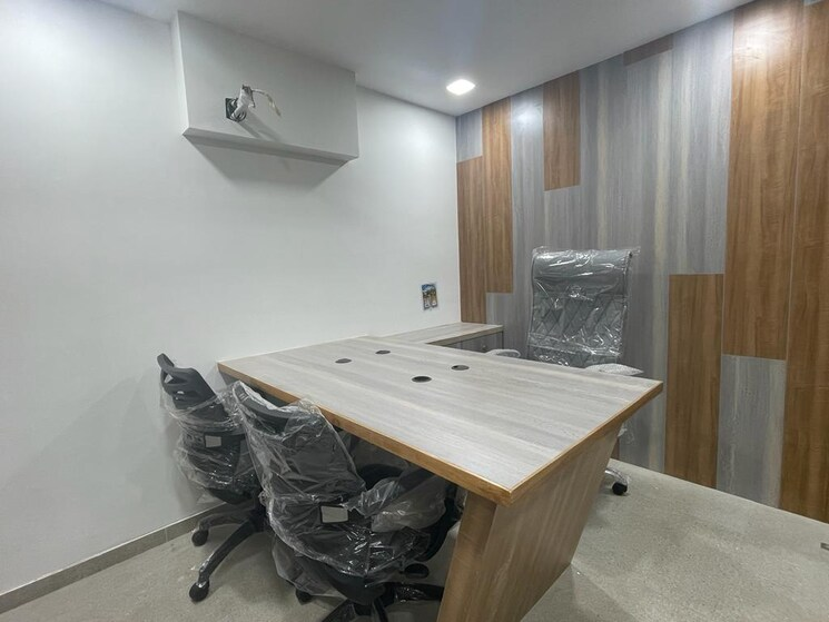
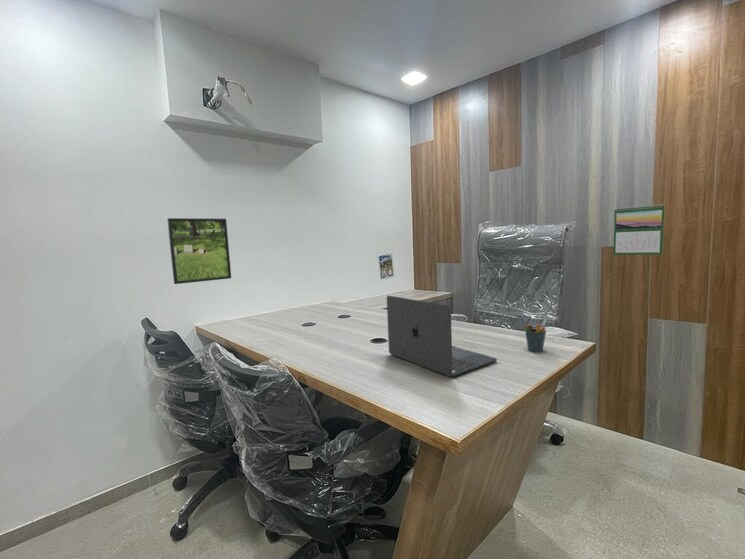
+ calendar (637, 230)
+ laptop (439, 327)
+ pen holder (535, 334)
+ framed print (201, 250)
